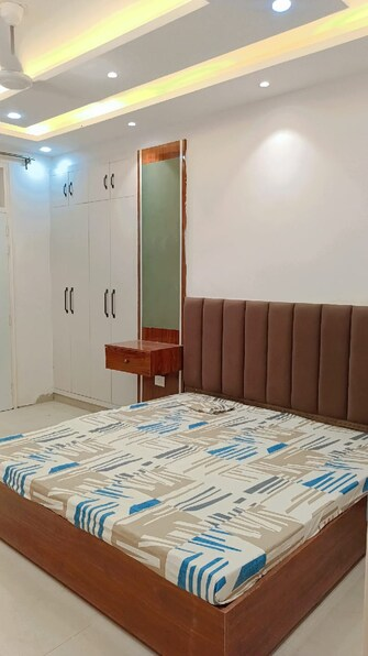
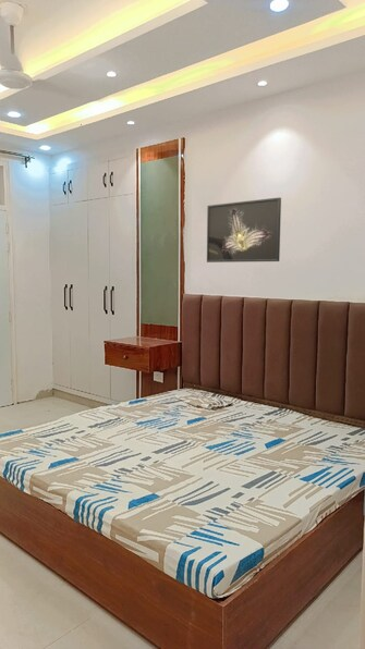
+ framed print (241, 232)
